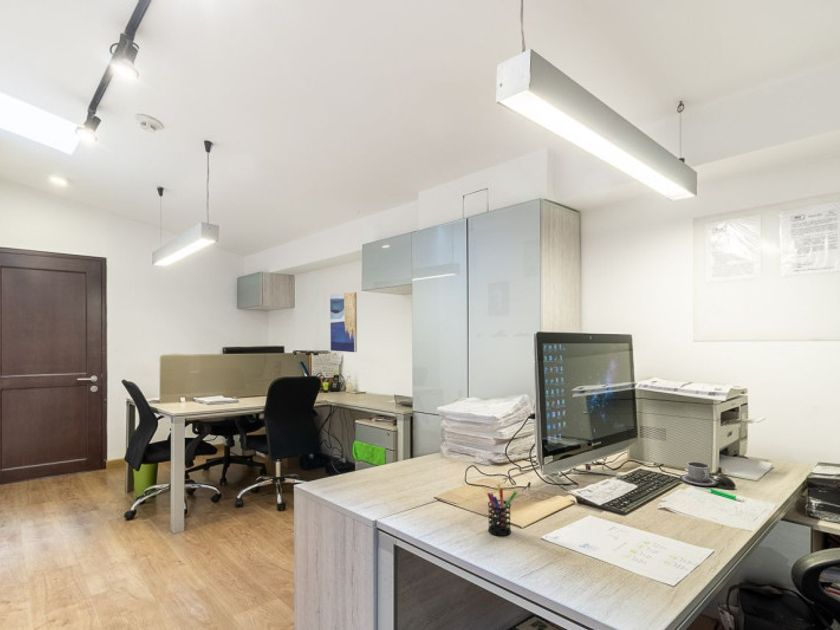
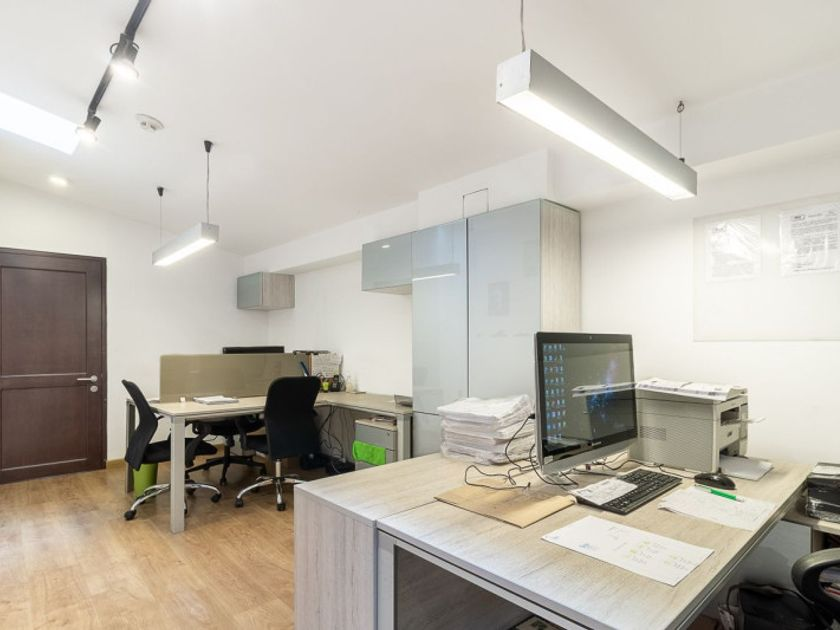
- pen holder (502, 508)
- wall art (343, 322)
- cup (698, 473)
